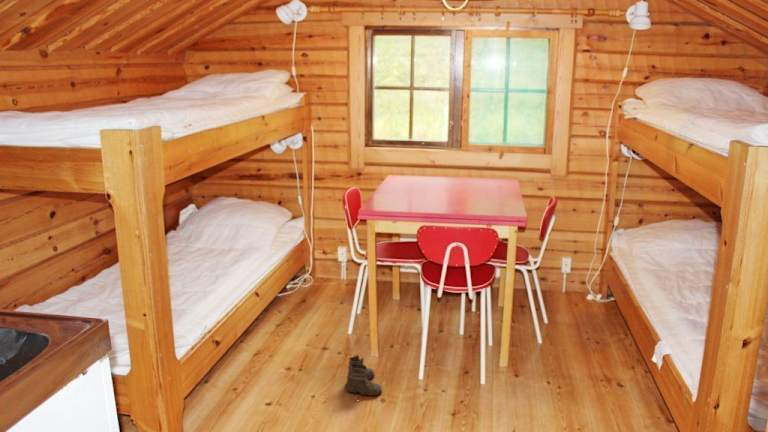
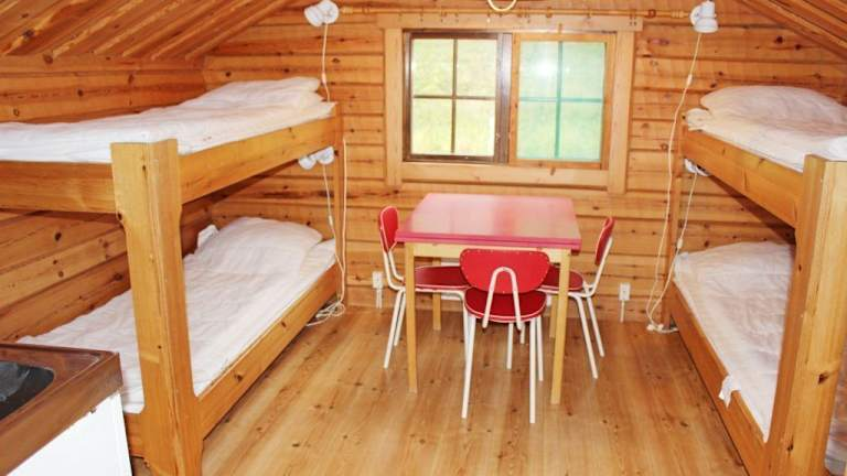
- boots (363, 373)
